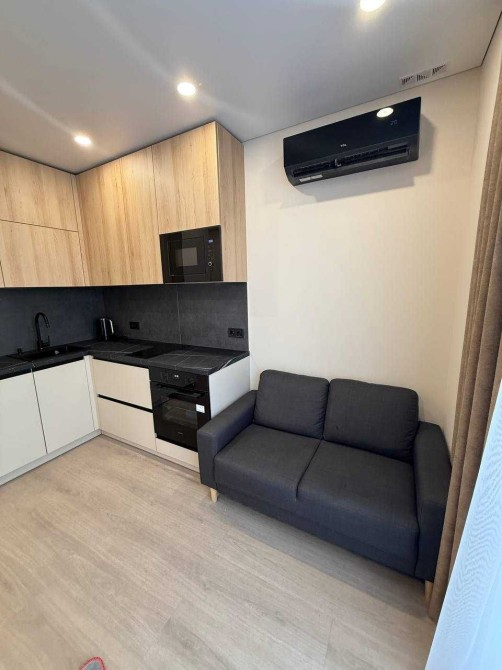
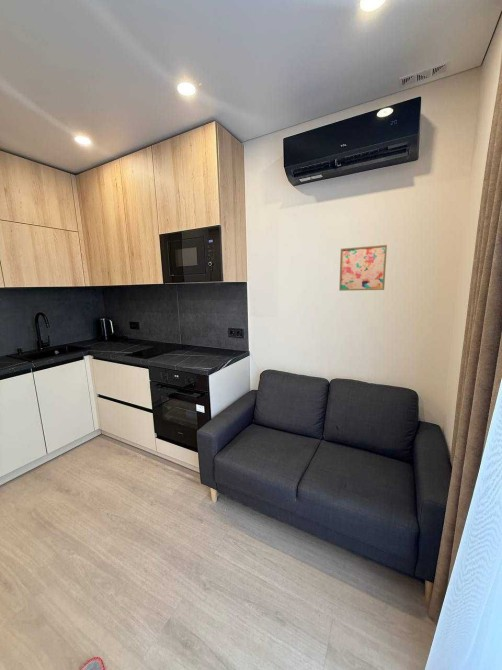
+ wall art (362, 269)
